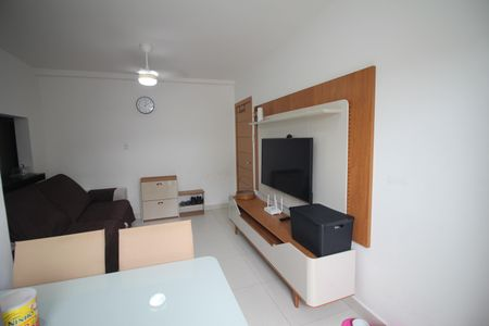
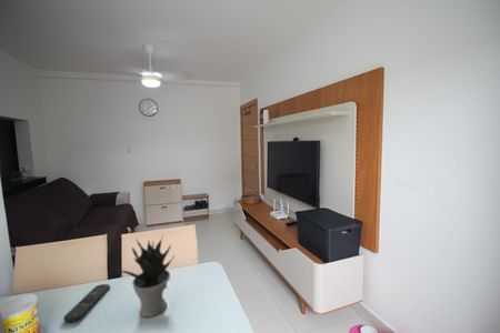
+ remote control (89, 301)
+ potted plant (153, 272)
